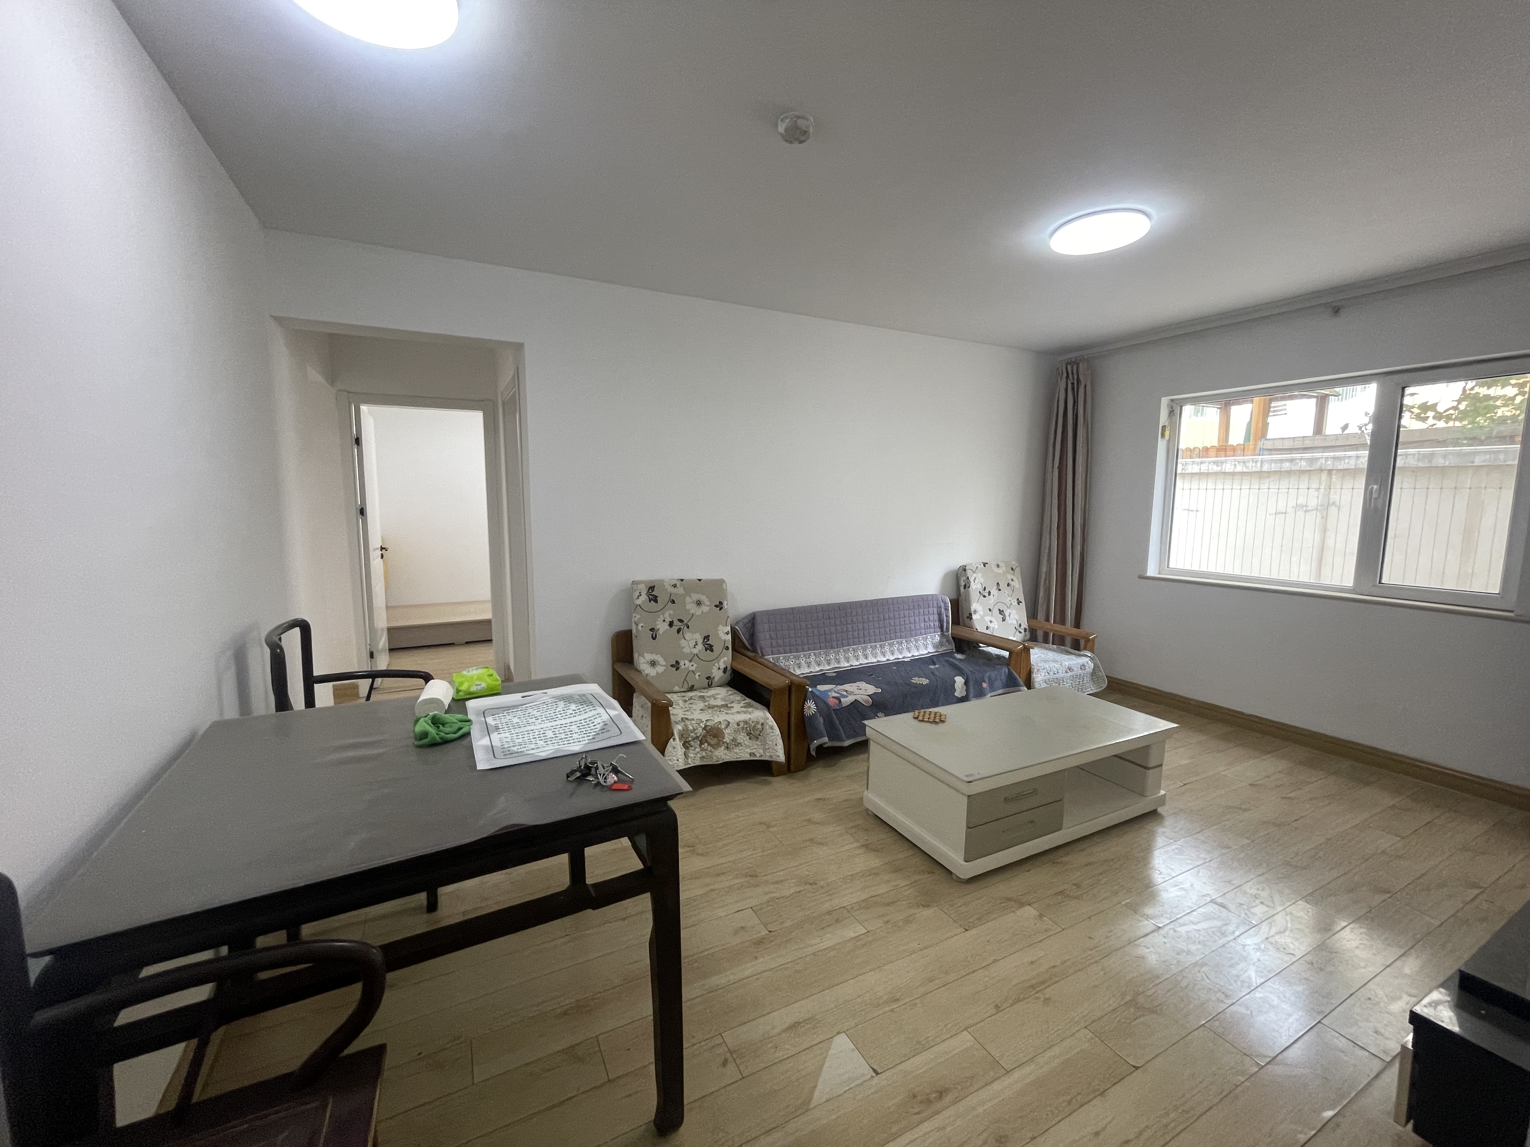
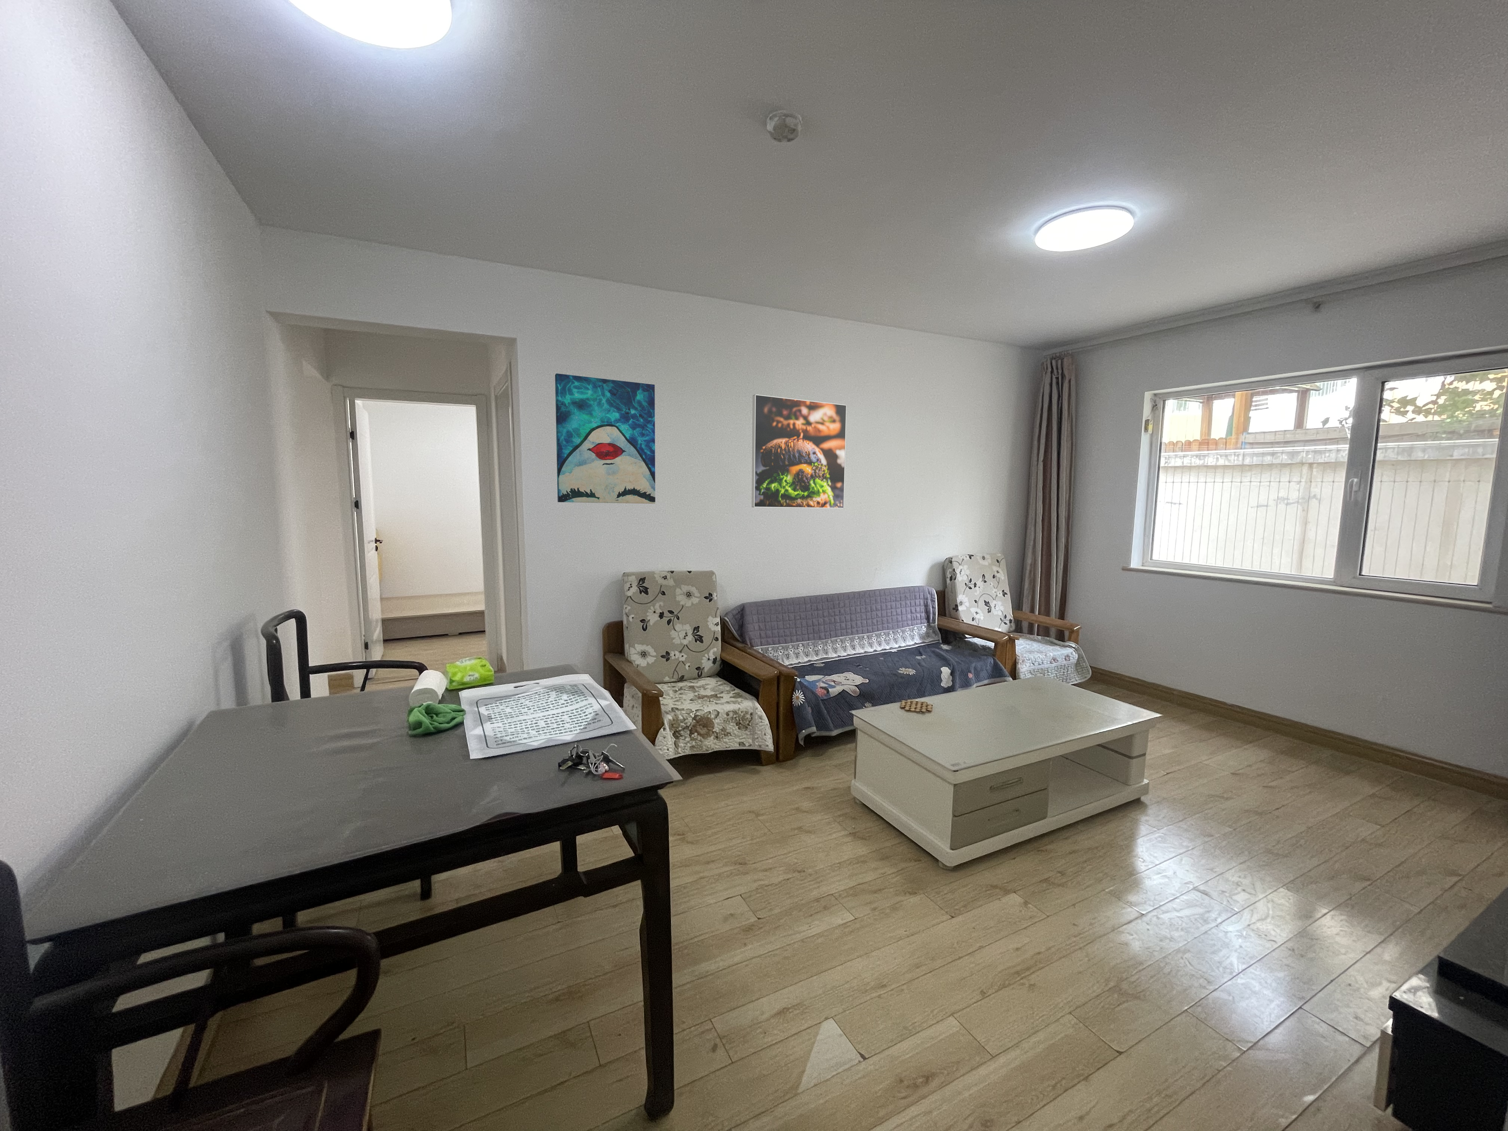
+ wall art (607, 442)
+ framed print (800, 454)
